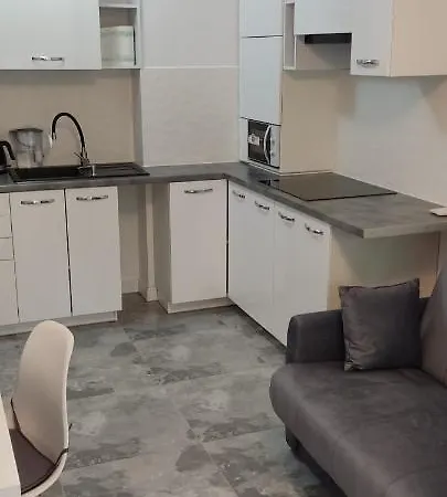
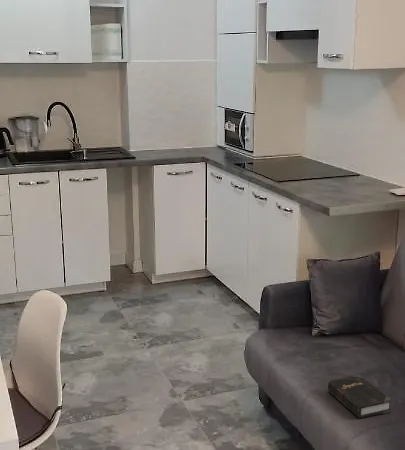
+ hardback book (358, 395)
